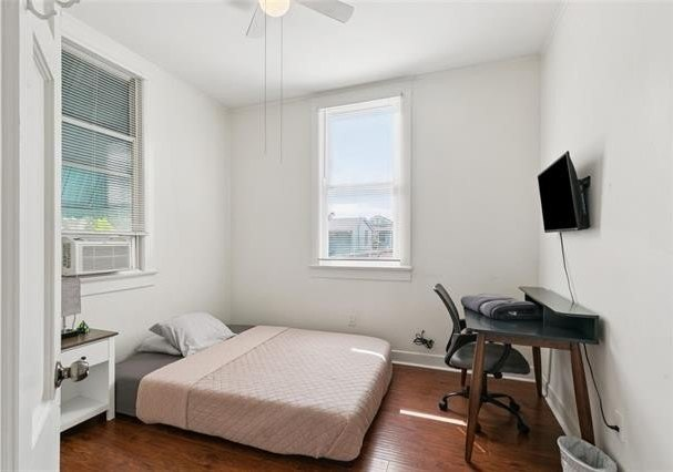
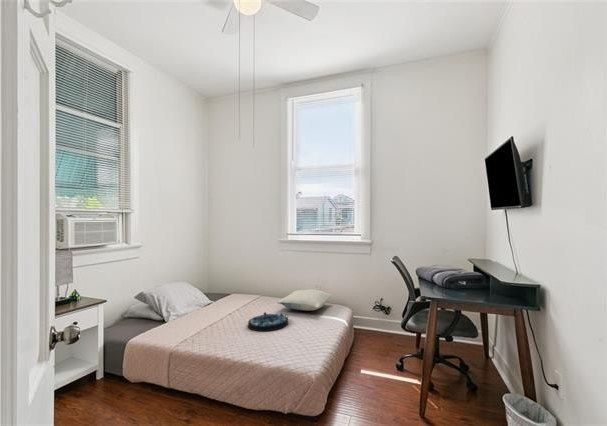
+ serving tray (268, 319)
+ pillow (305, 299)
